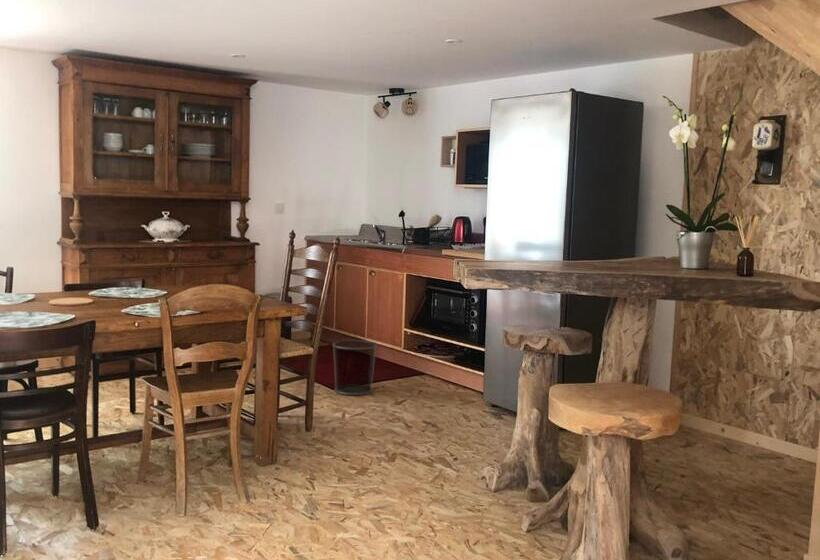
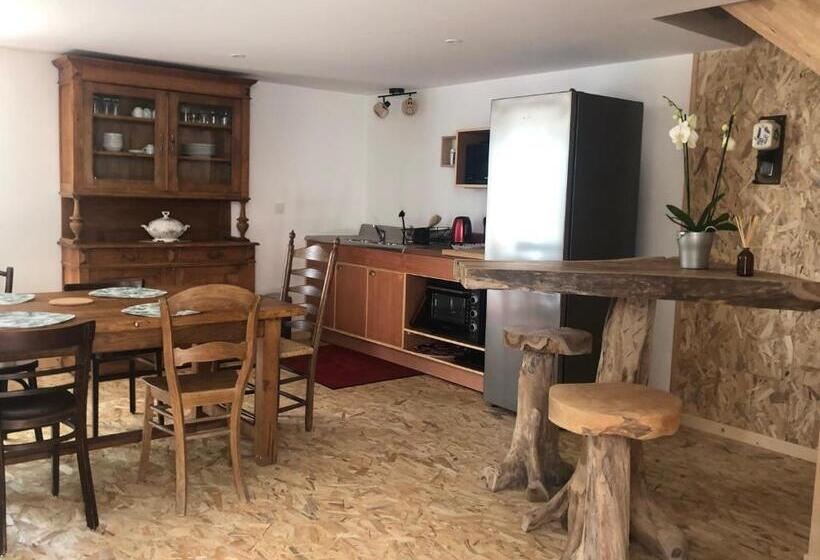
- waste bin (354, 367)
